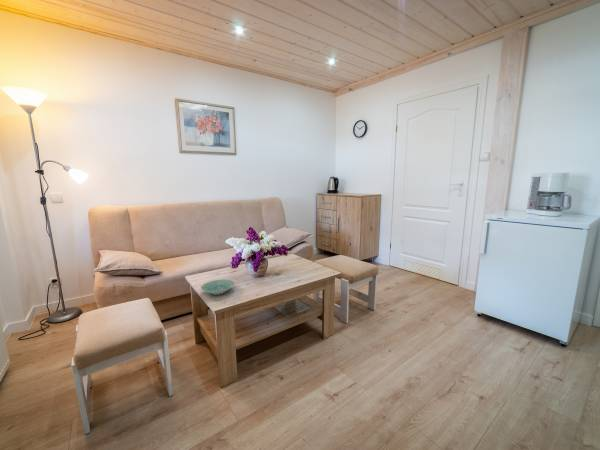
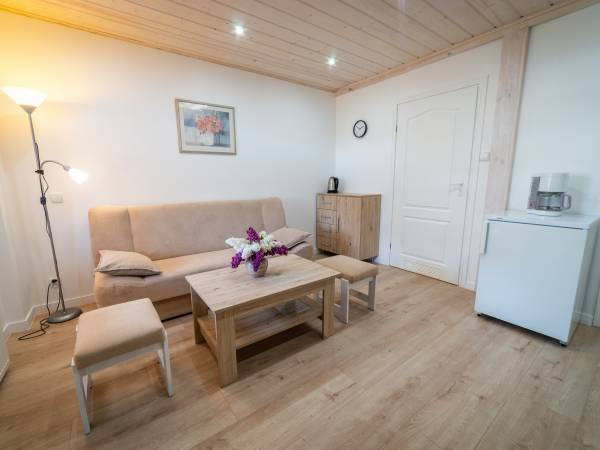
- bowl (218, 288)
